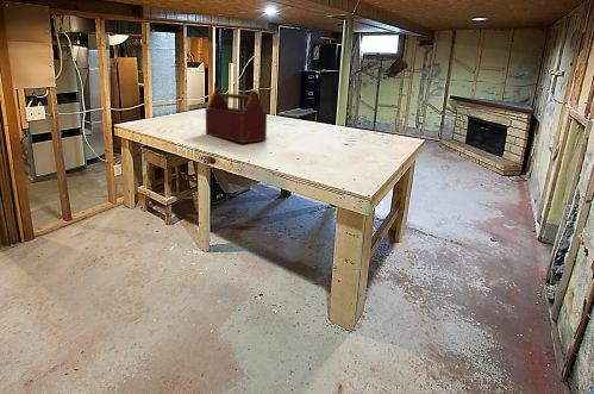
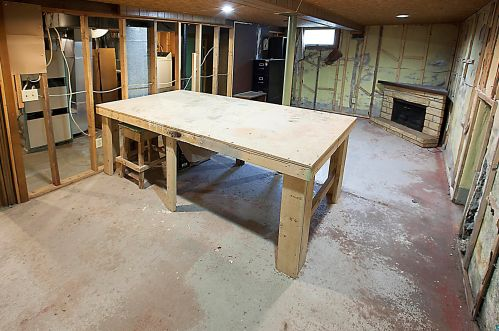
- toolbox (235, 113)
